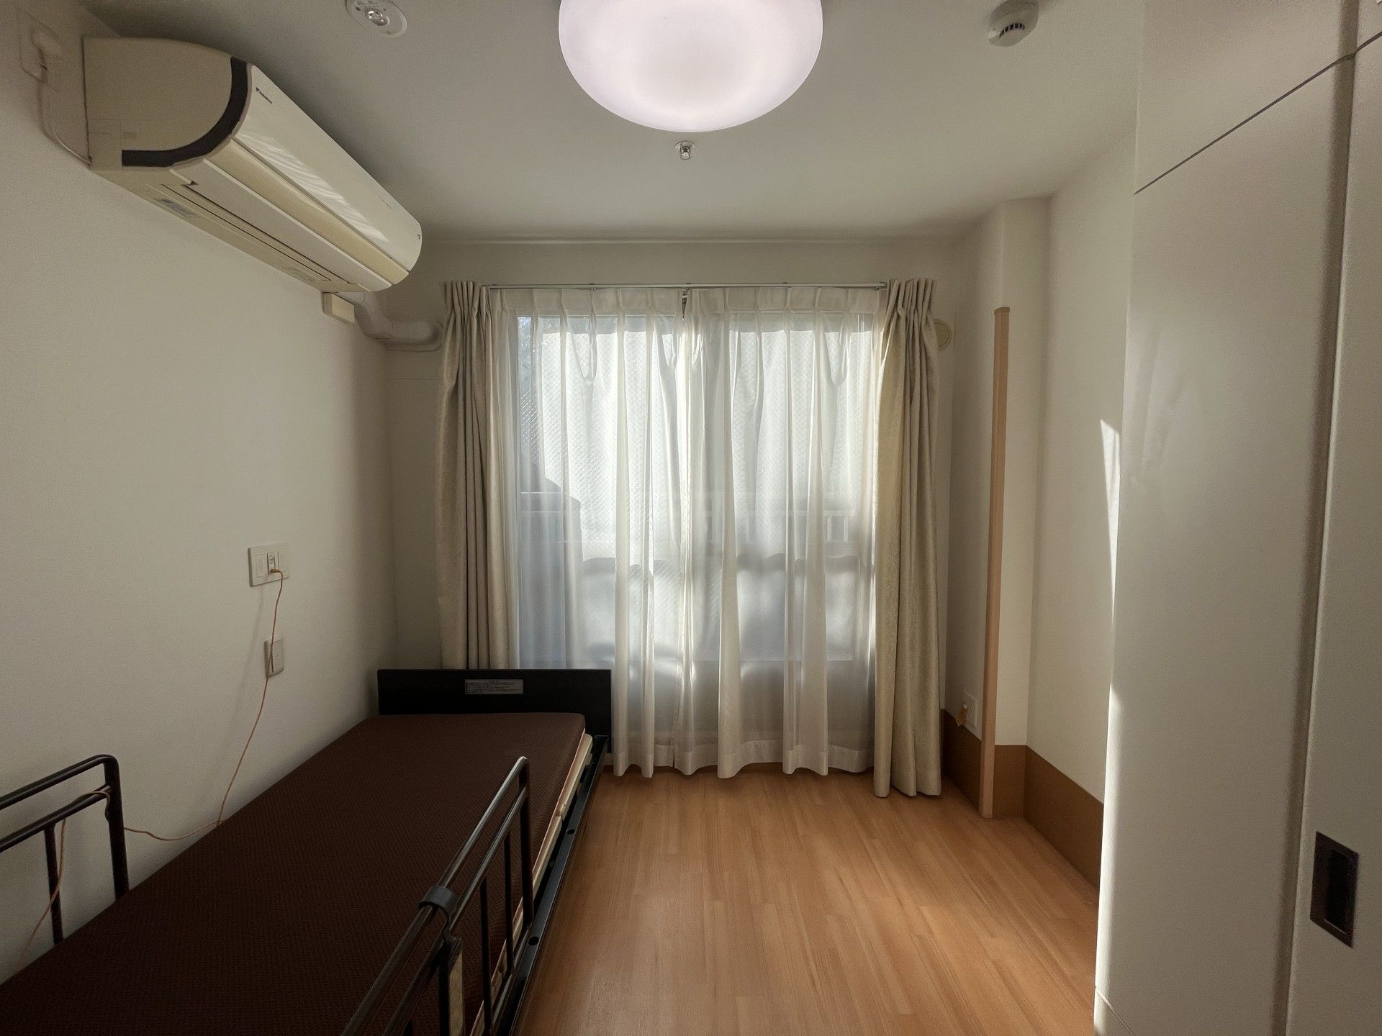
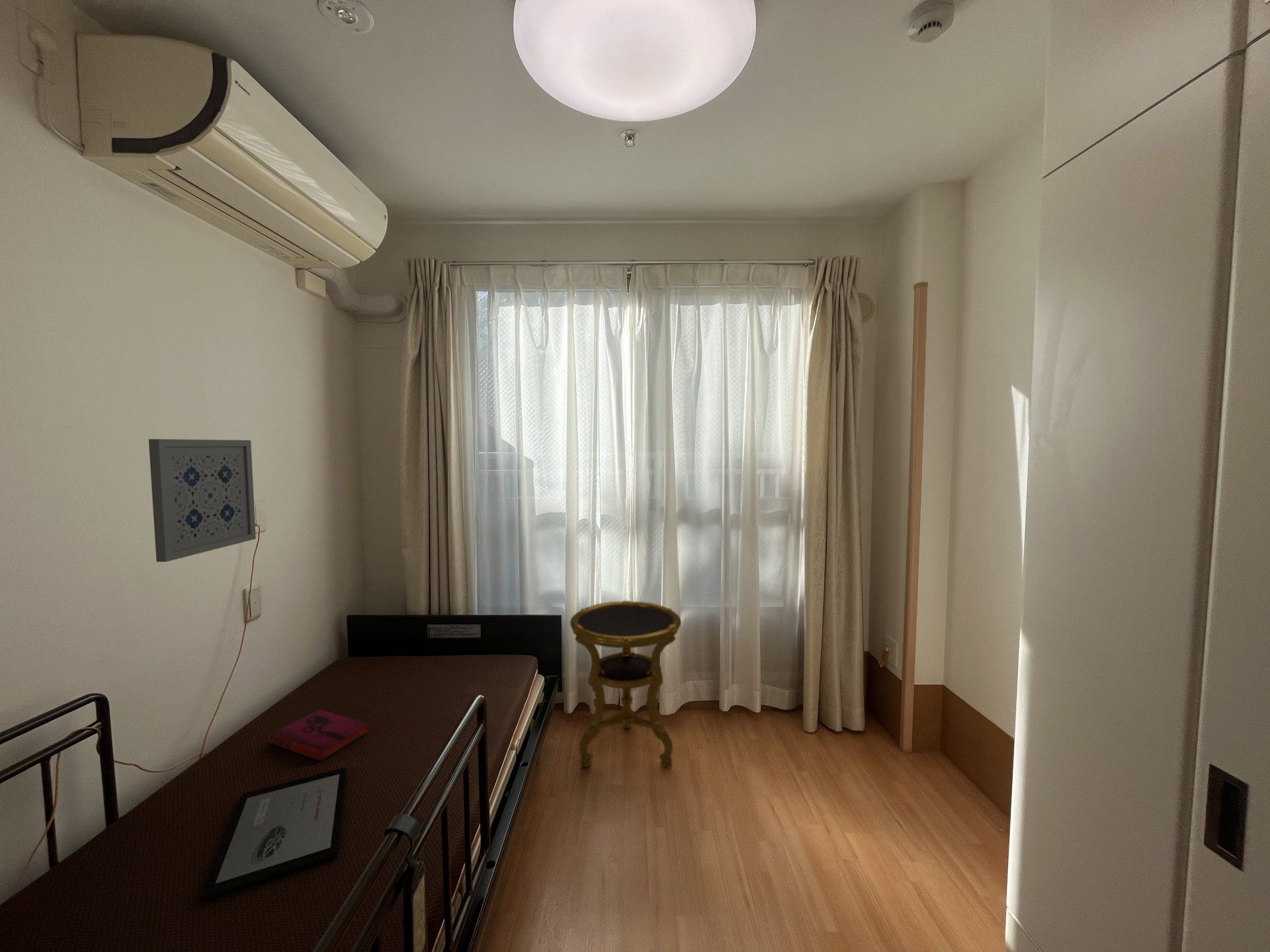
+ tablet (286, 822)
+ side table (626, 684)
+ hardback book (319, 733)
+ wall art (208, 495)
